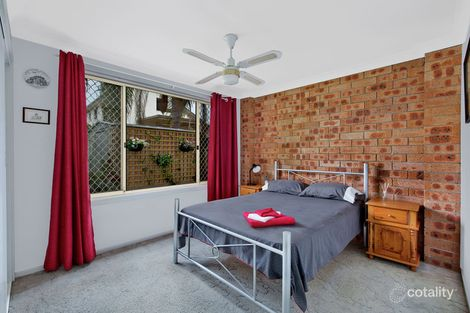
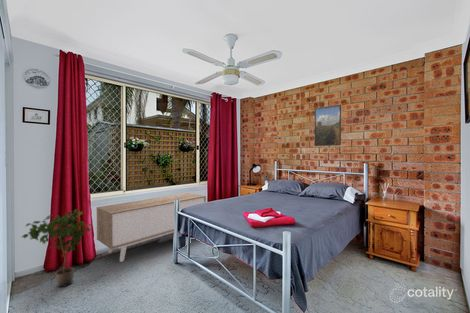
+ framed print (327, 126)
+ potted plant (60, 248)
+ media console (157, 222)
